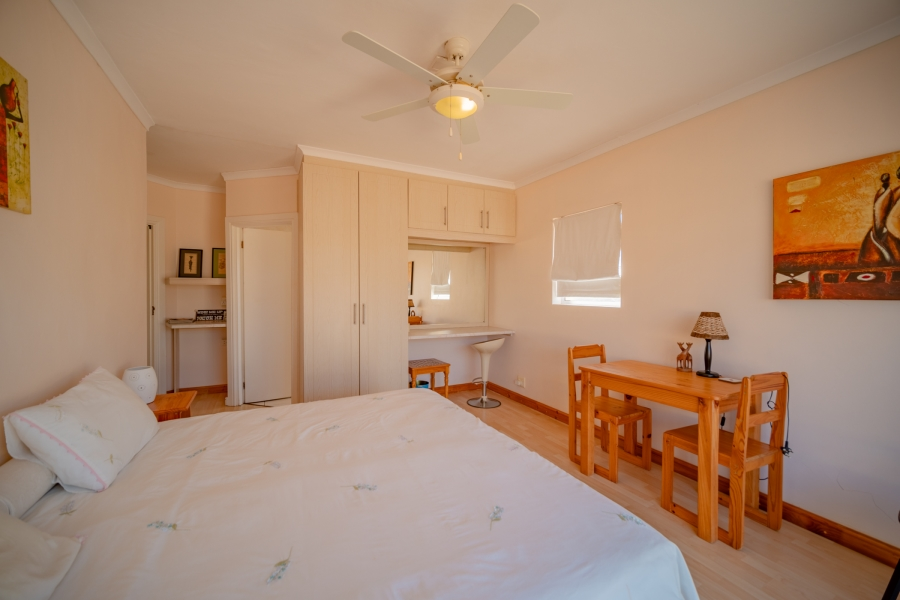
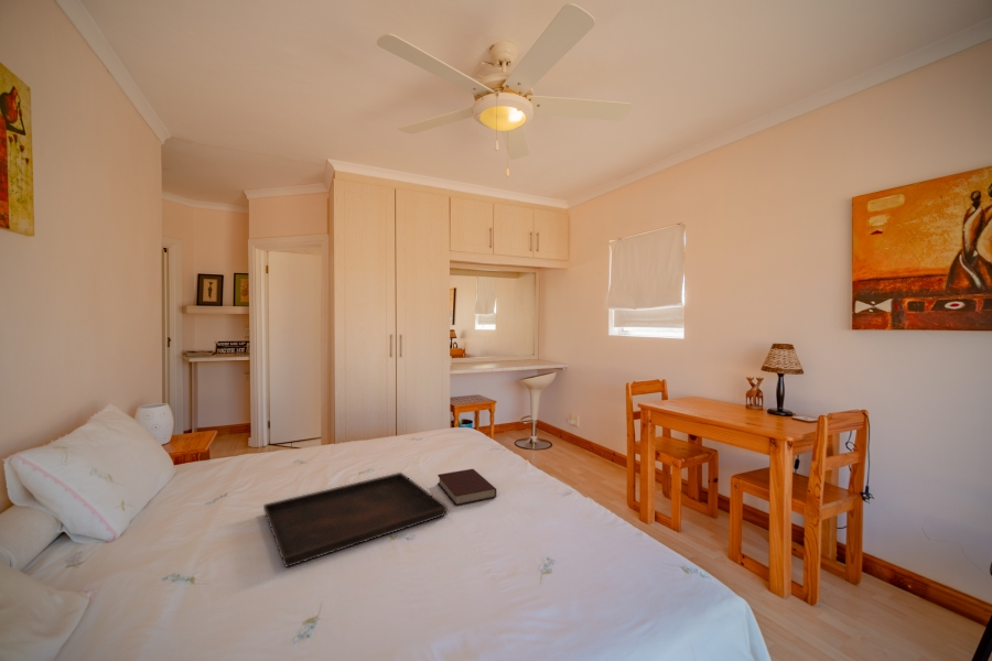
+ serving tray (355, 510)
+ book (465, 485)
